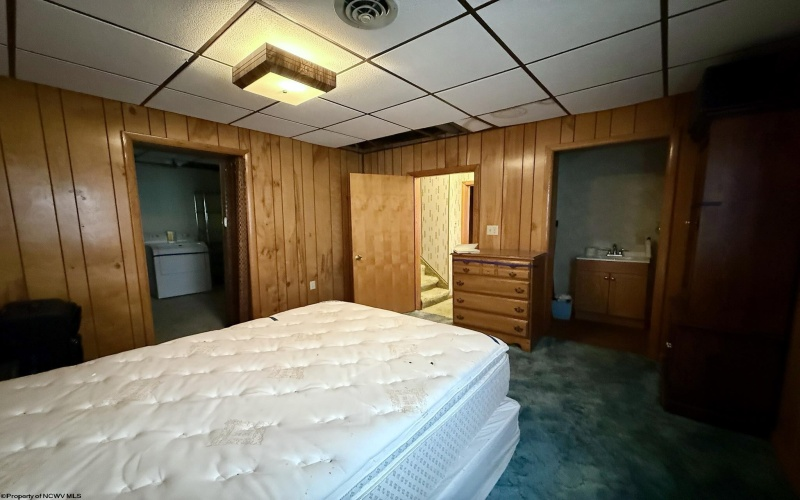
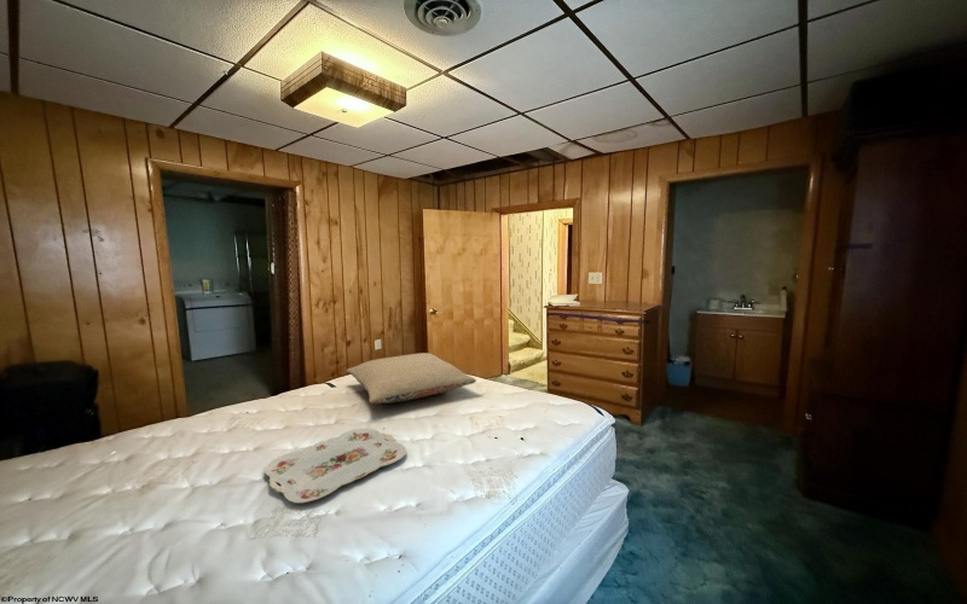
+ serving tray (338, 459)
+ pillow (409, 374)
